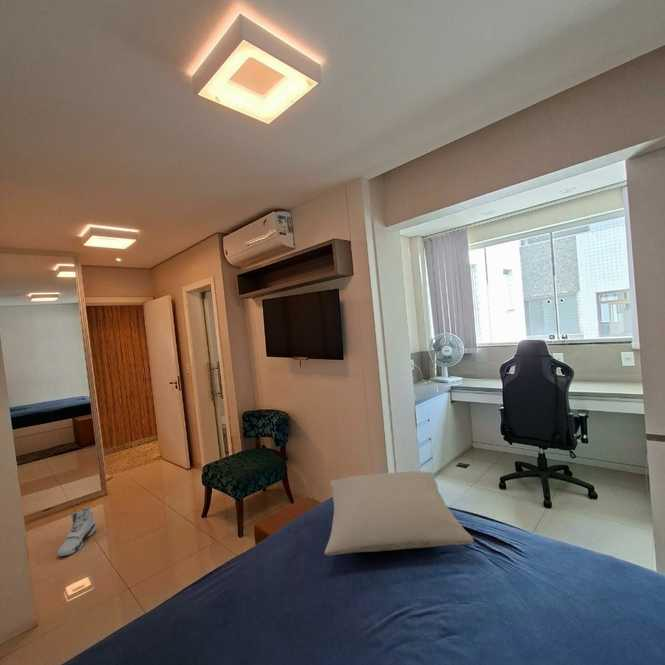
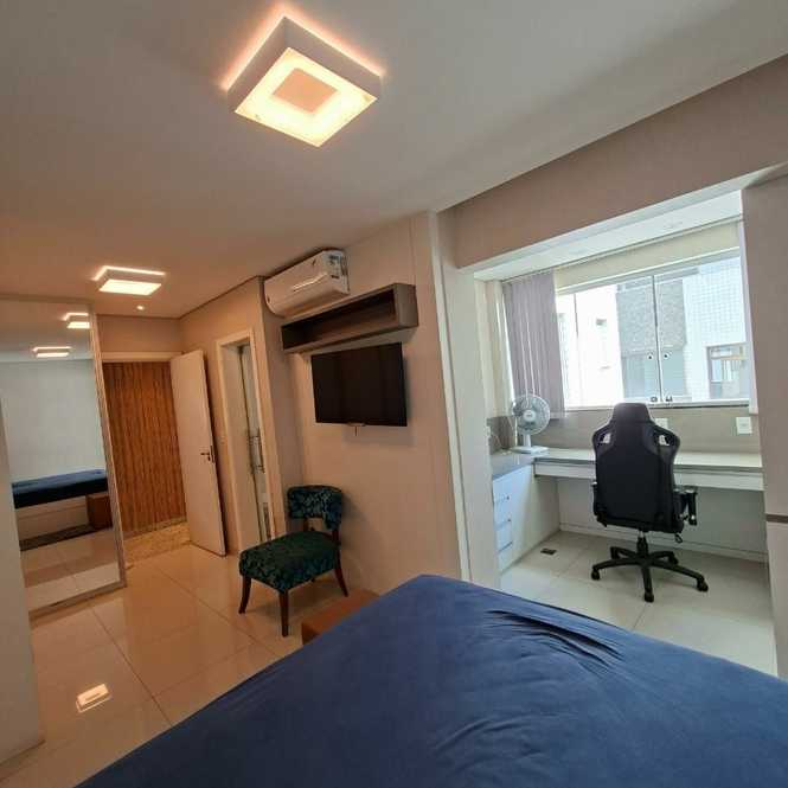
- pillow (388, 506)
- sneaker (76, 529)
